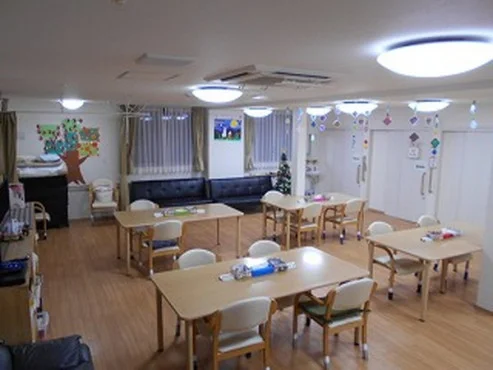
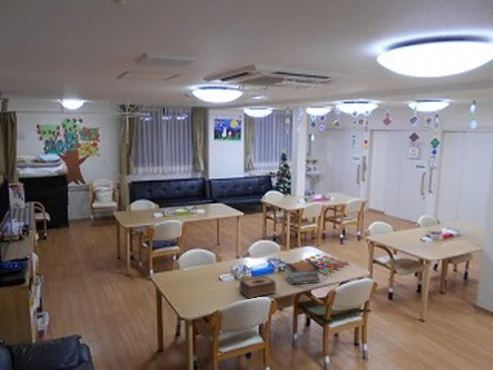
+ tissue box (257, 286)
+ book stack (301, 272)
+ board game (321, 263)
